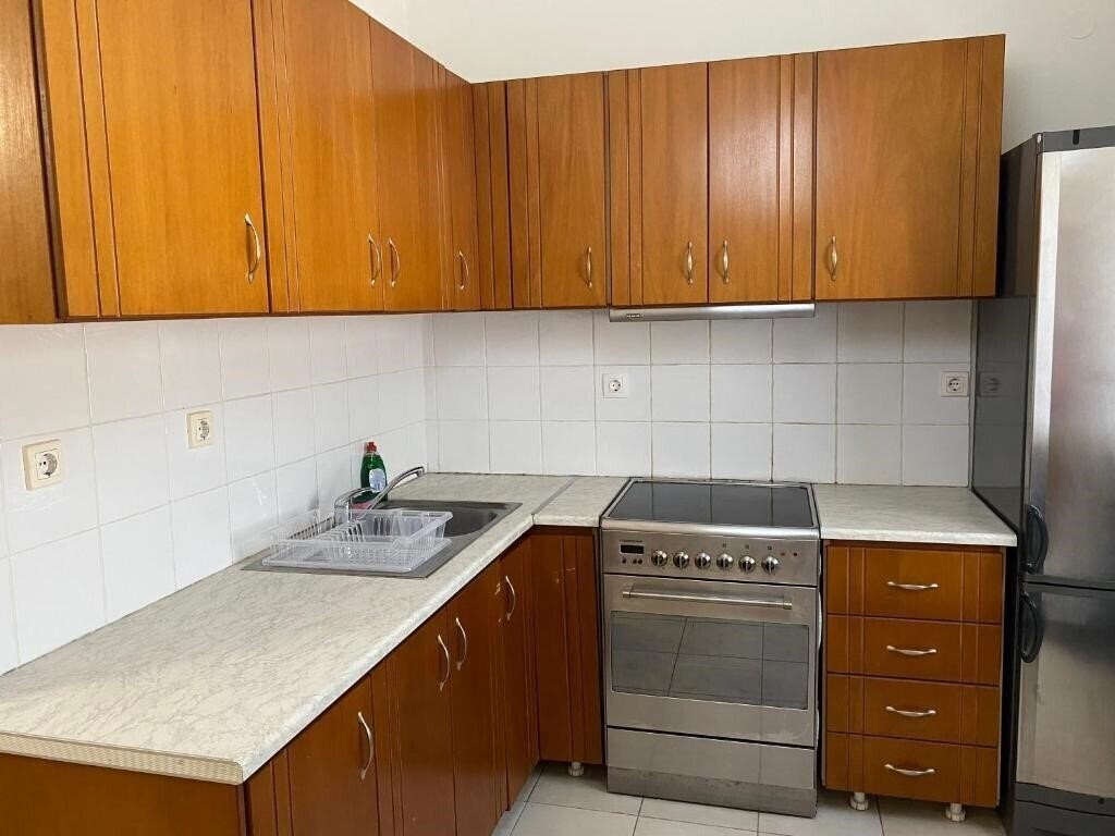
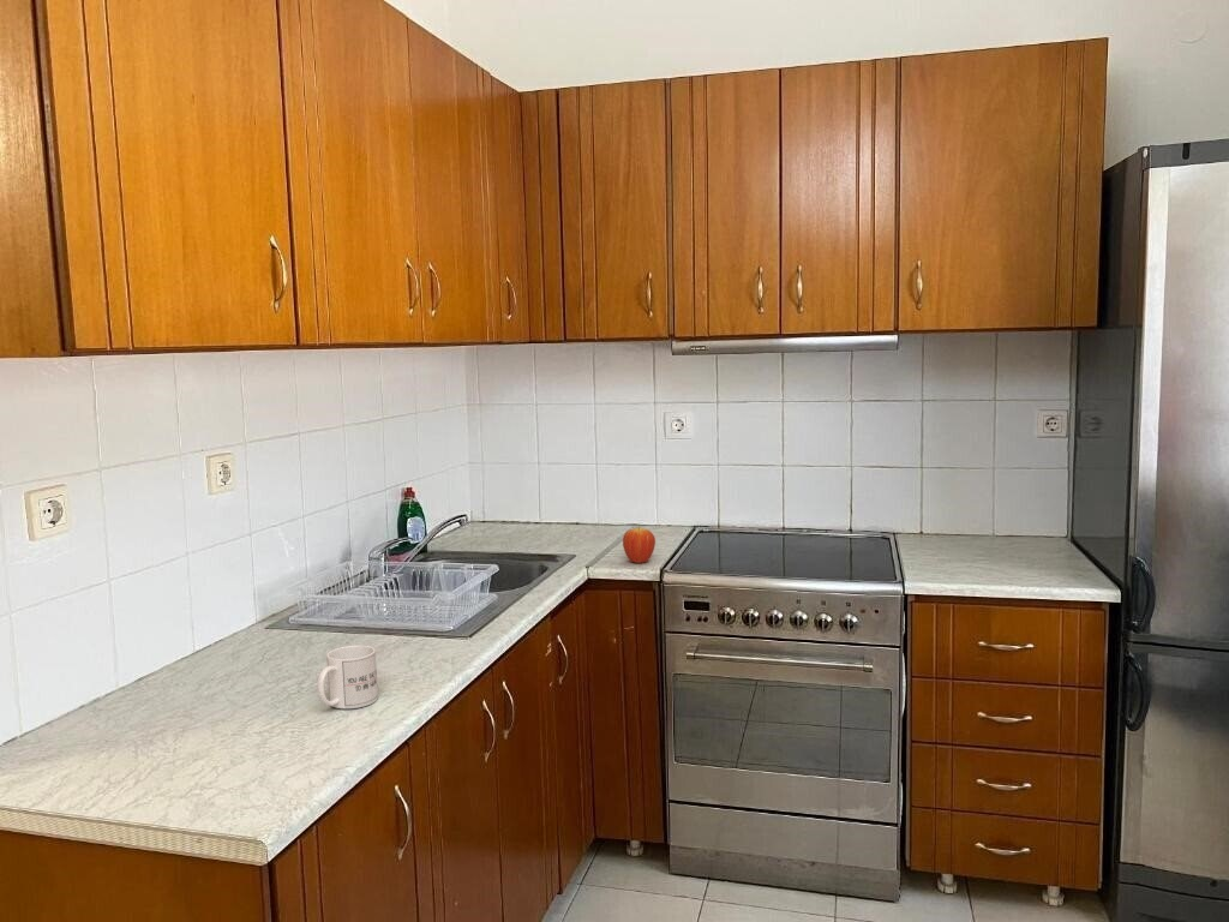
+ fruit (639, 543)
+ mug (344, 679)
